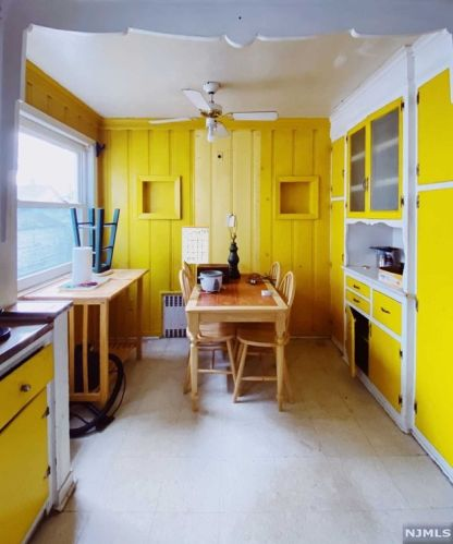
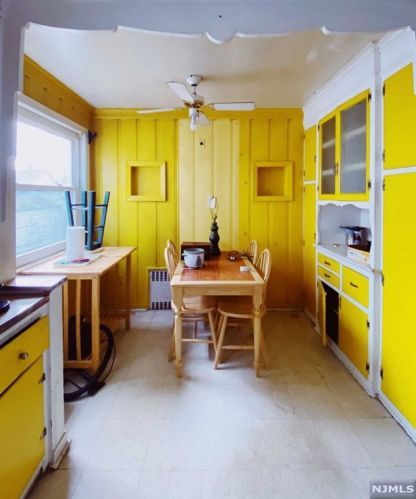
- calendar (195, 240)
